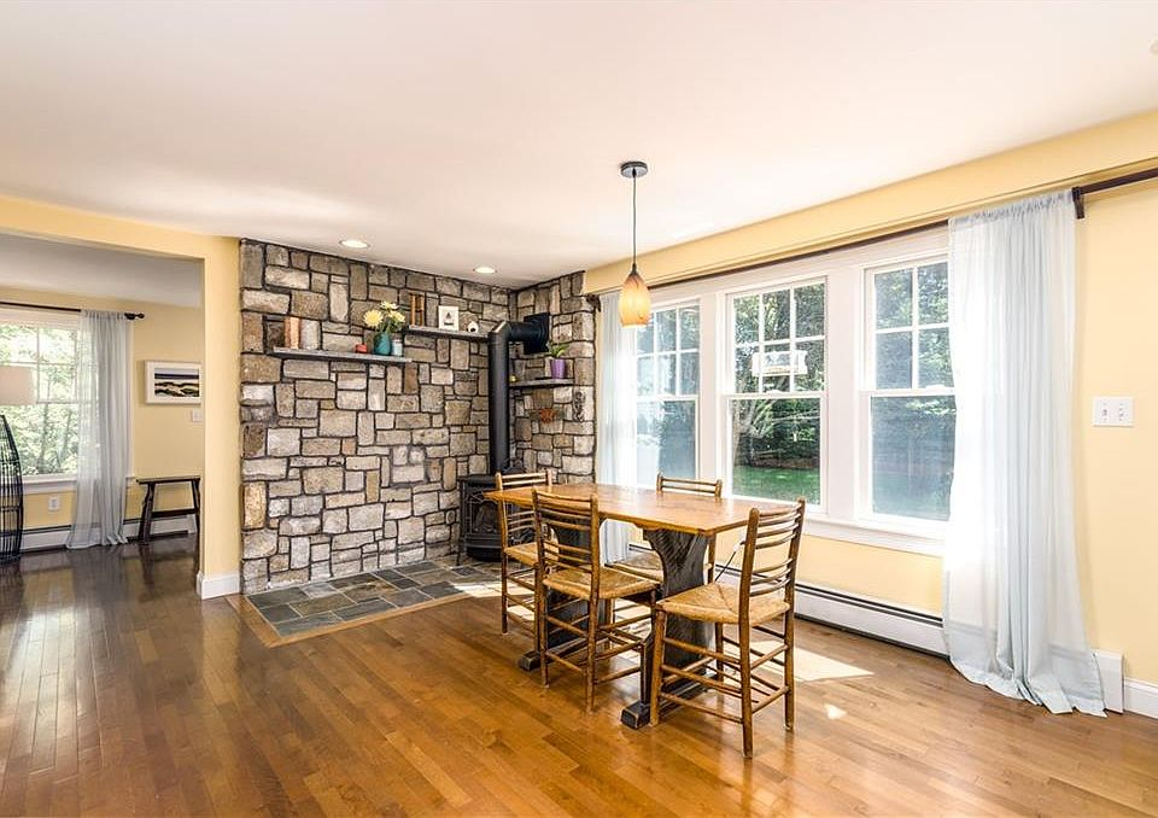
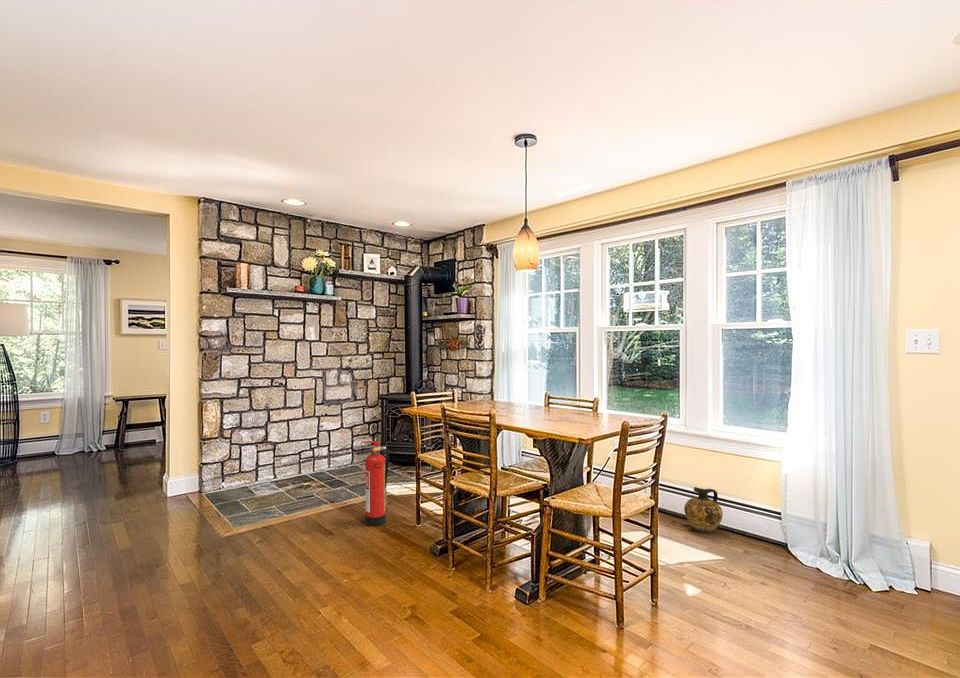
+ ceramic jug (703, 508)
+ fire extinguisher (376, 481)
